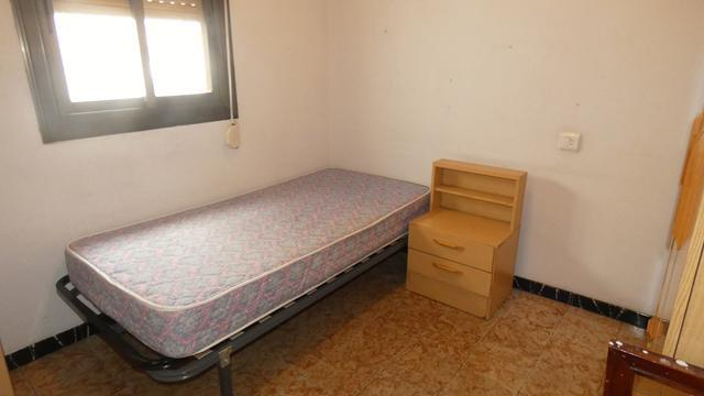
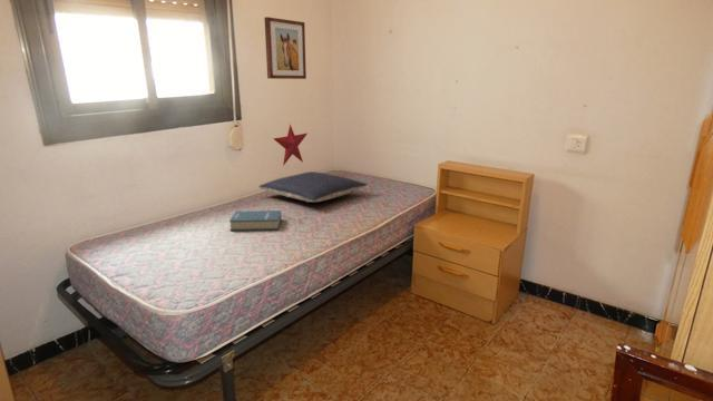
+ wall art (286, 49)
+ pillow (313, 186)
+ decorative star (291, 144)
+ hardback book (256, 219)
